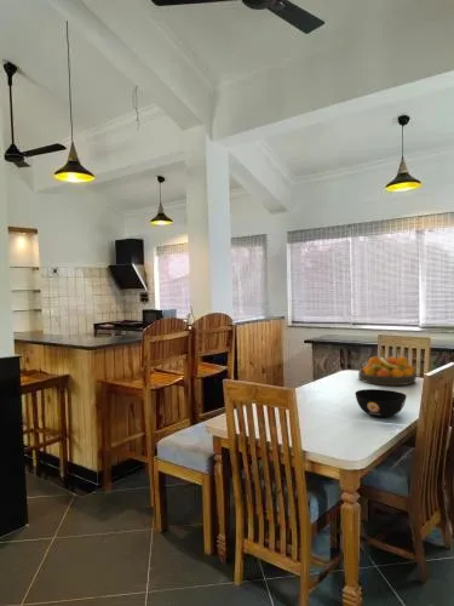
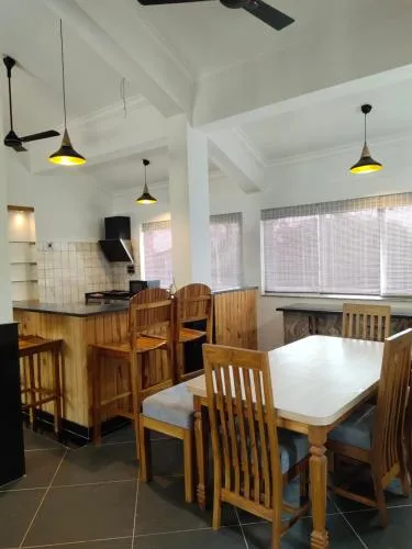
- bowl (380, 404)
- fruit bowl (386, 367)
